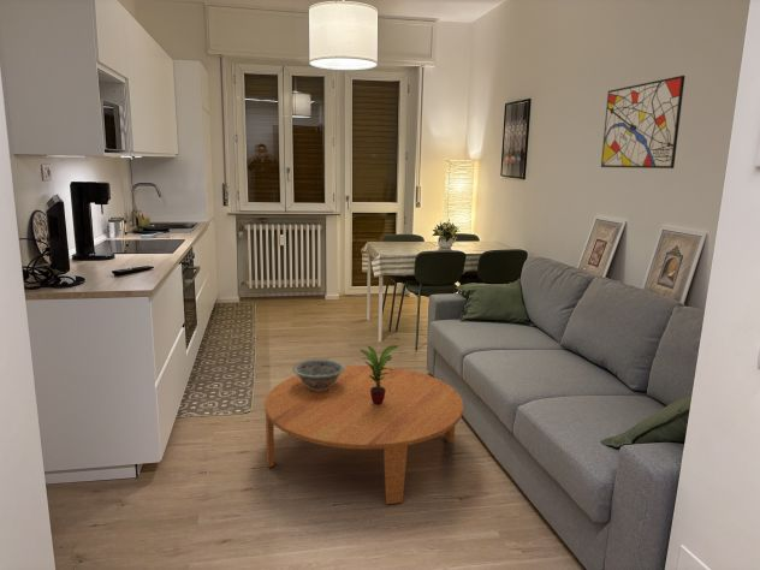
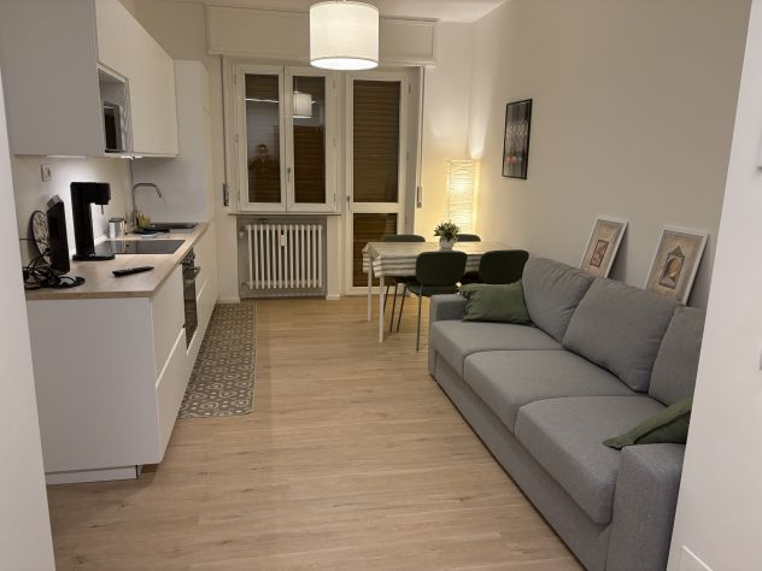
- coffee table (363, 424)
- potted plant (381, 376)
- decorative bowl (319, 376)
- wall art (637, 126)
